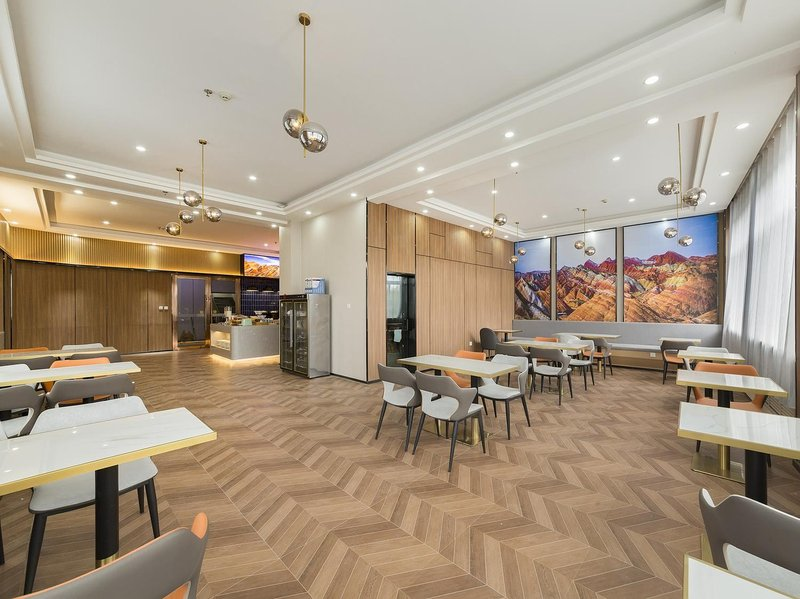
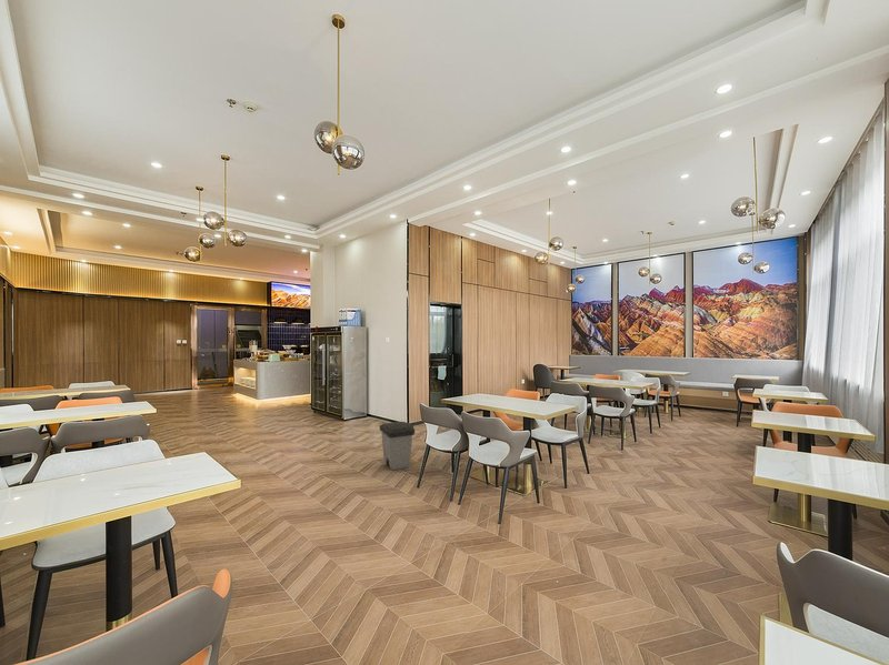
+ trash can (397, 444)
